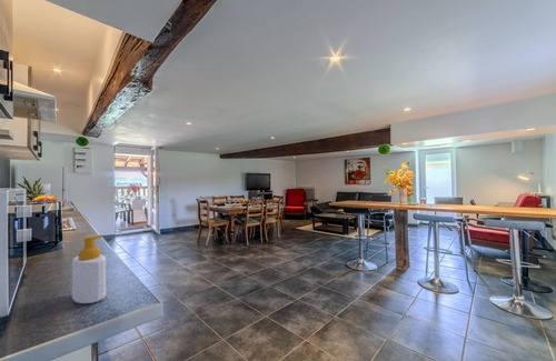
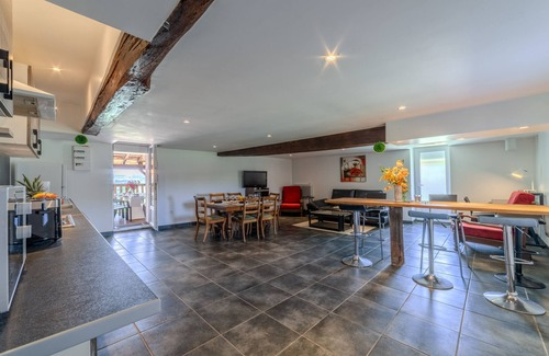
- soap bottle (89, 267)
